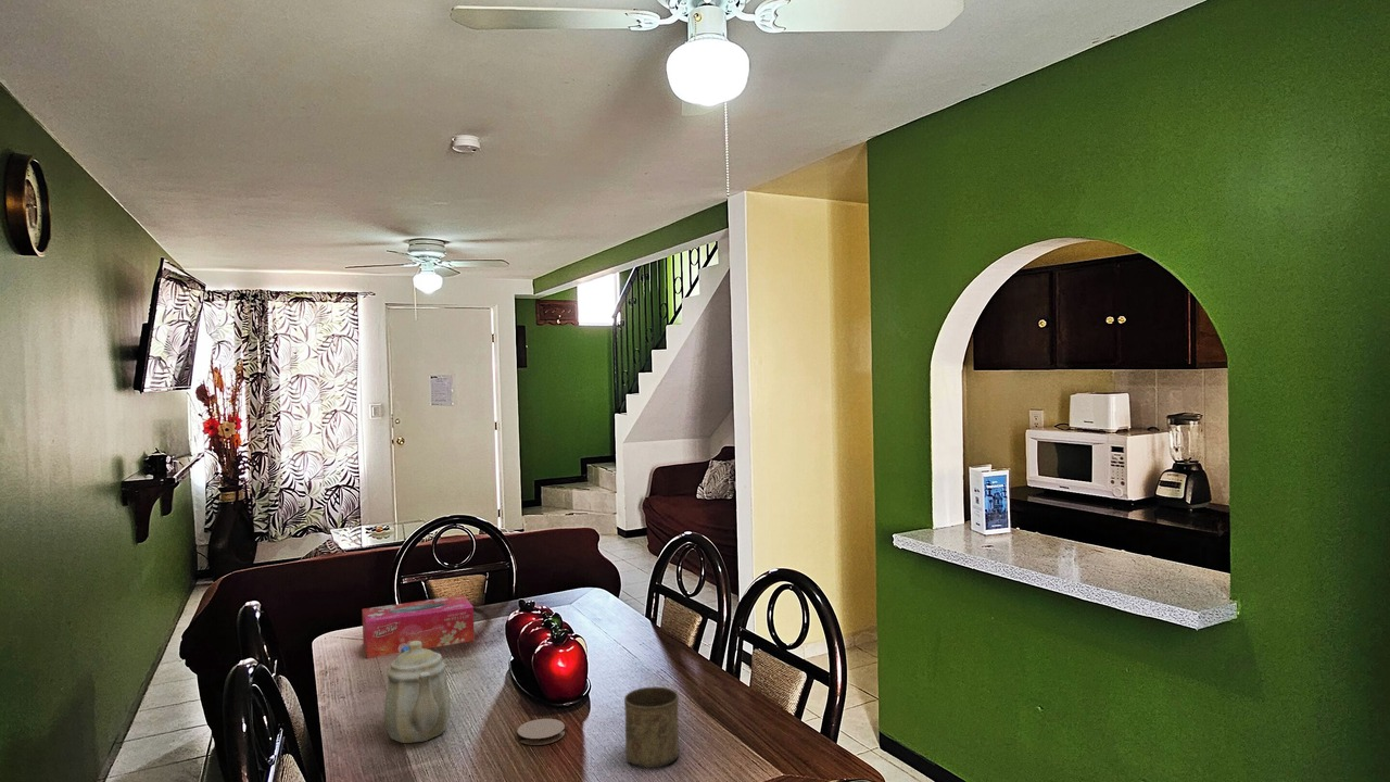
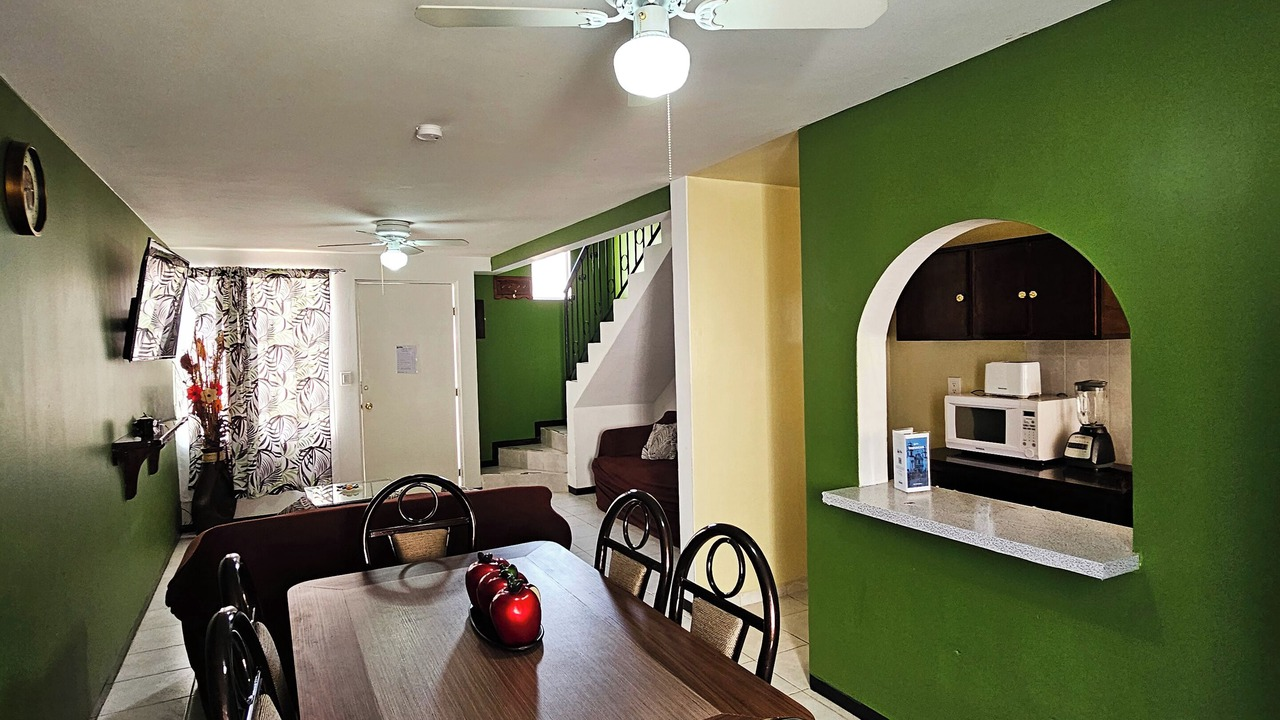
- tissue box (417, 625)
- coaster (541, 731)
- cup (652, 726)
- teapot (417, 686)
